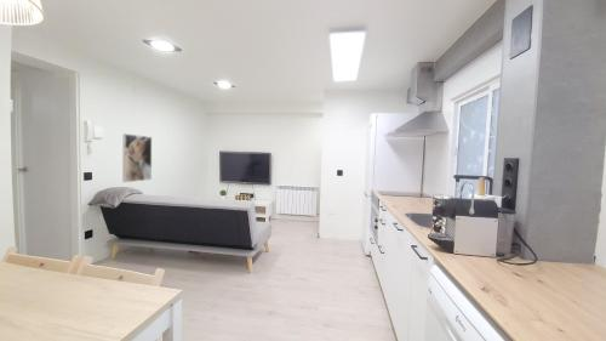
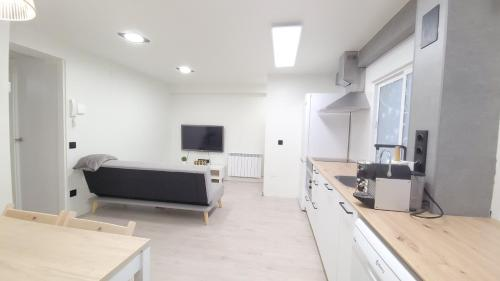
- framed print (138, 158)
